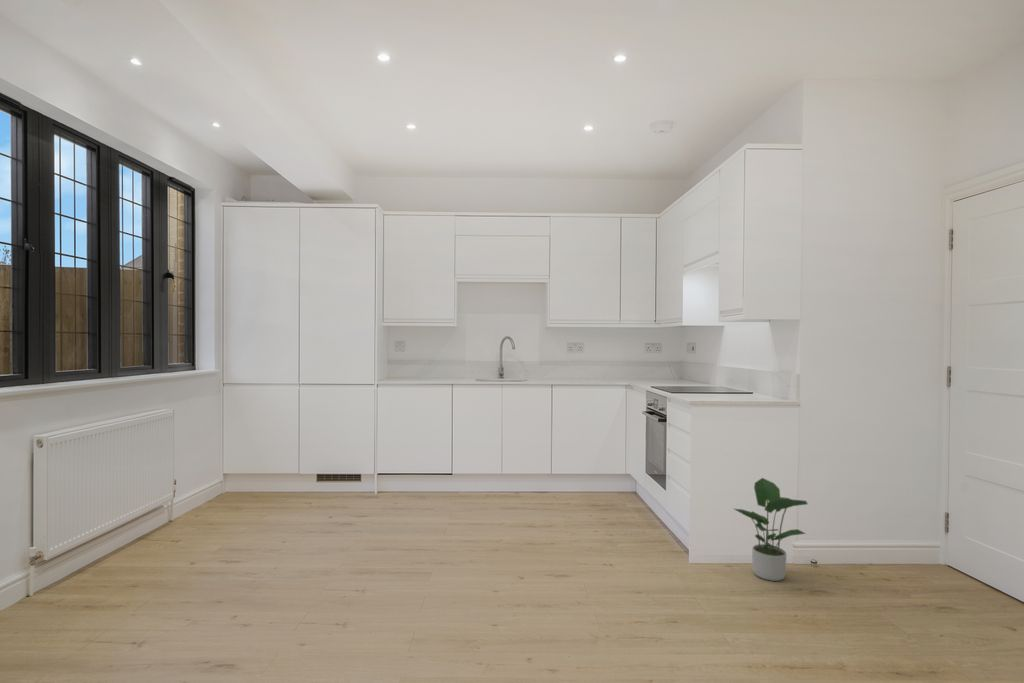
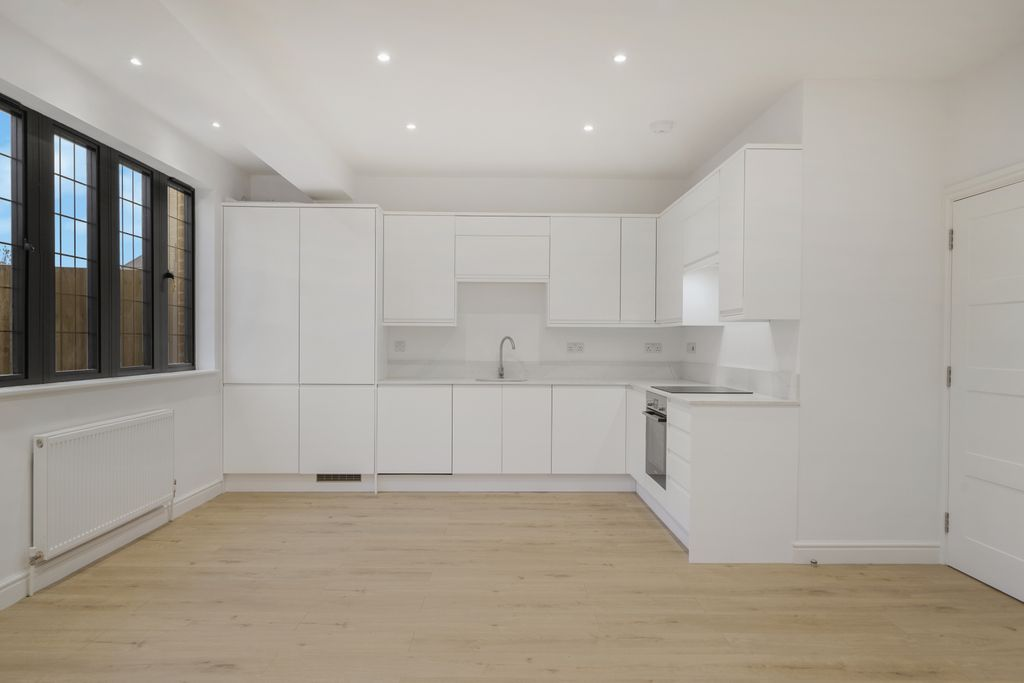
- potted plant (767, 531)
